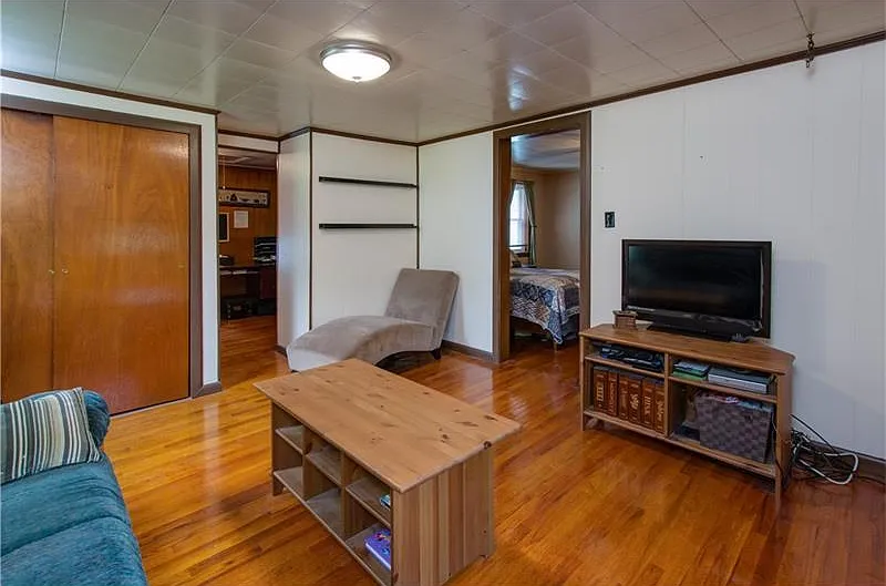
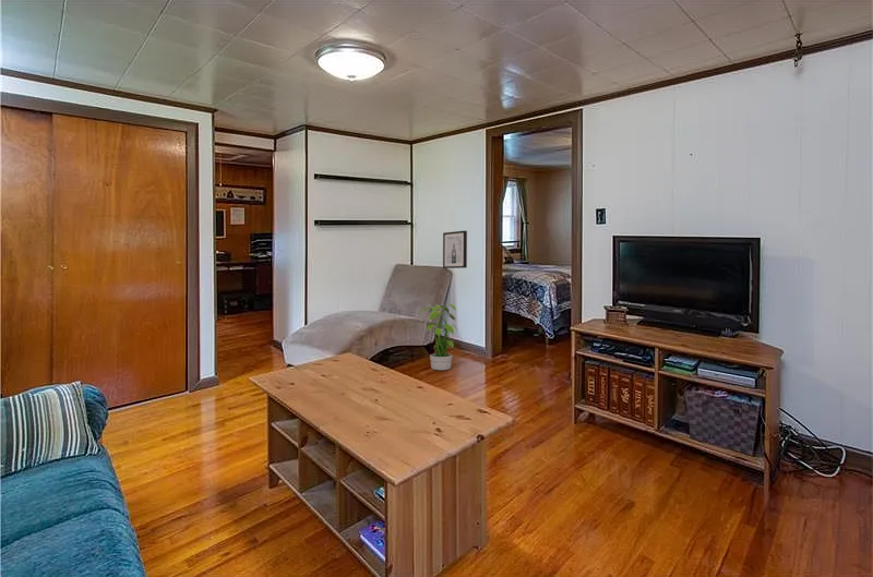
+ potted plant (438, 336)
+ wall art (454, 250)
